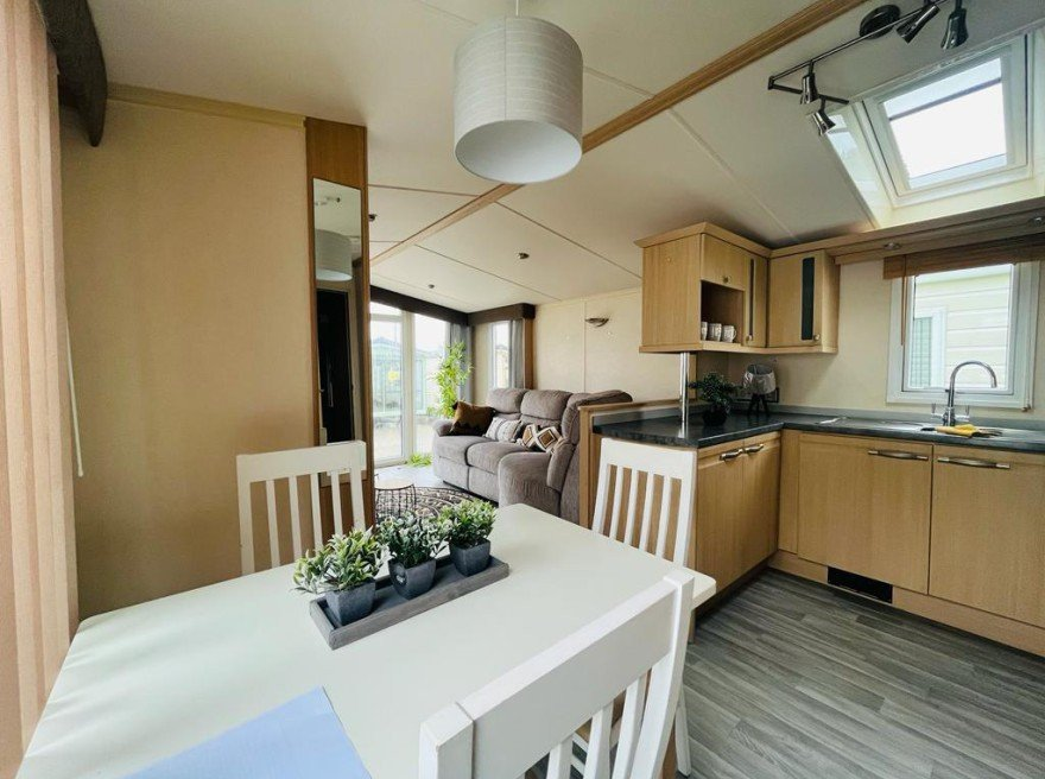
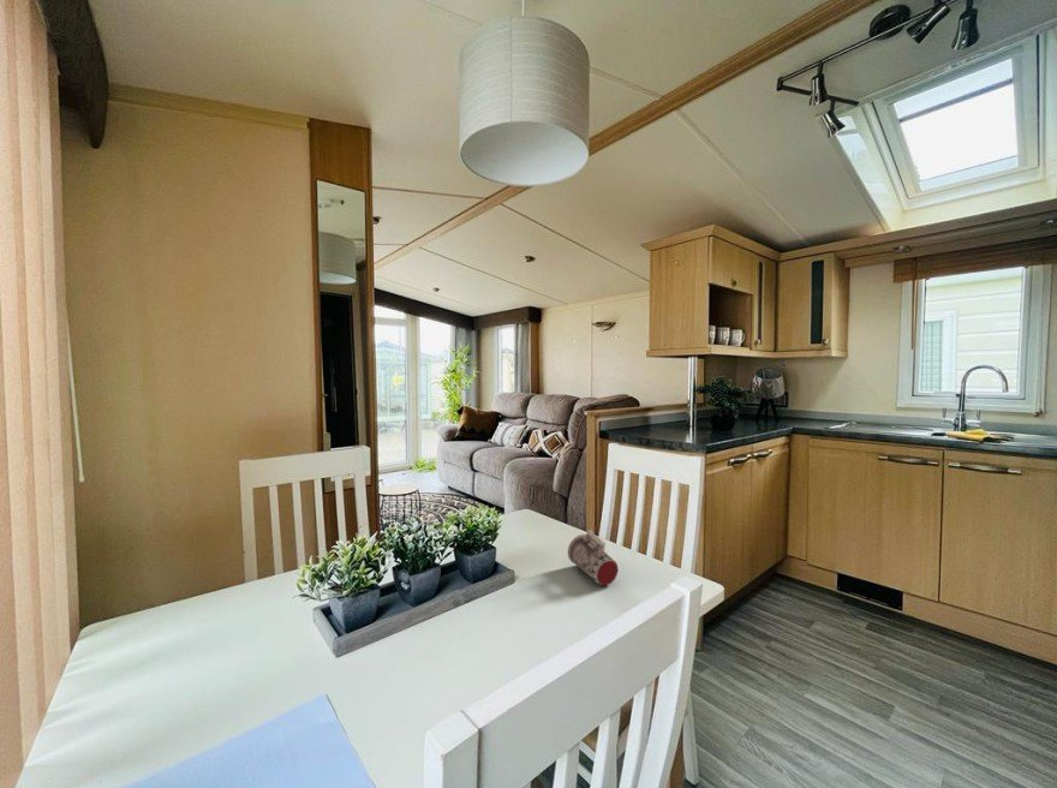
+ beer mug (593, 553)
